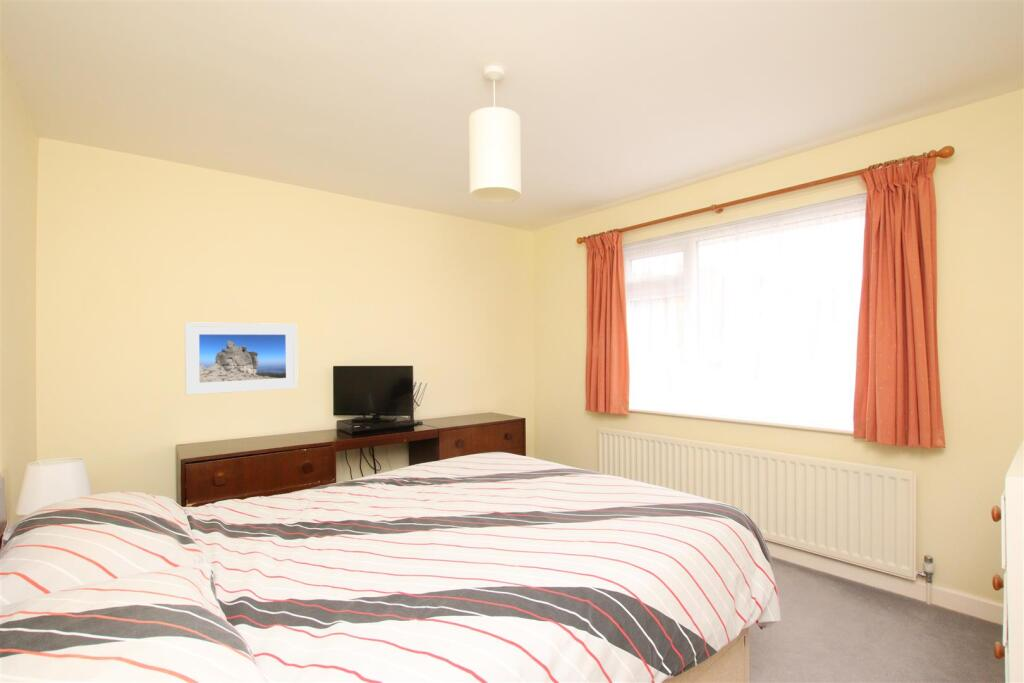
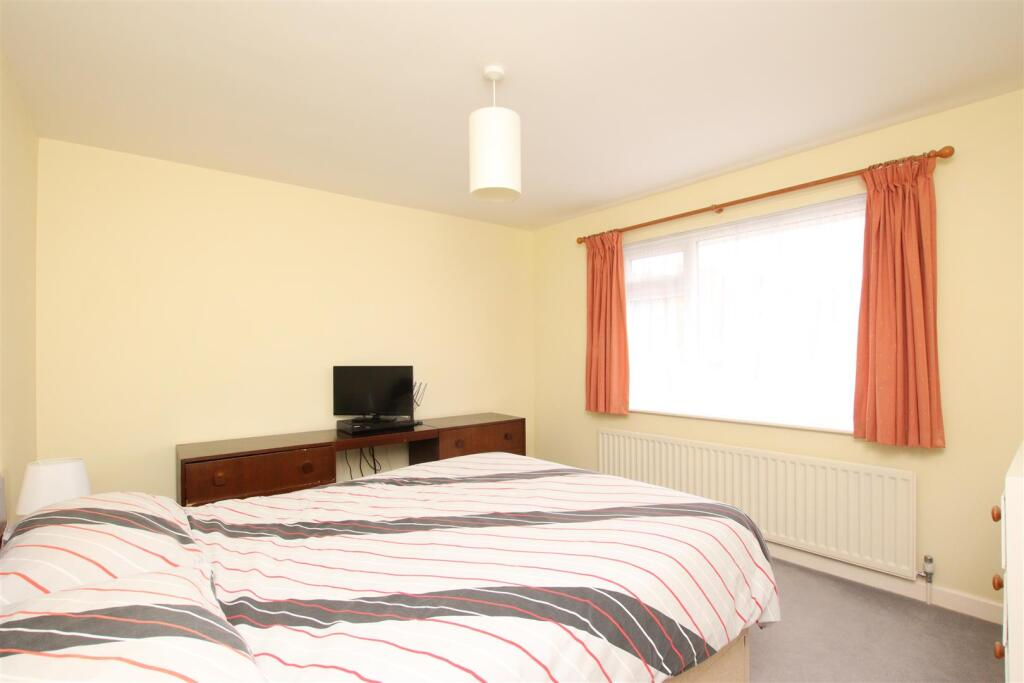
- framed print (244, 357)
